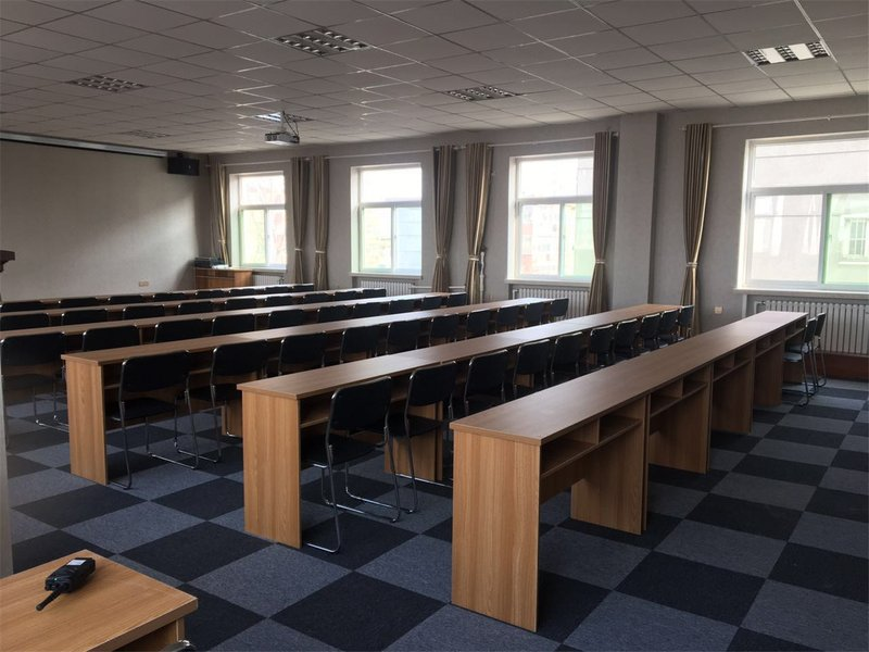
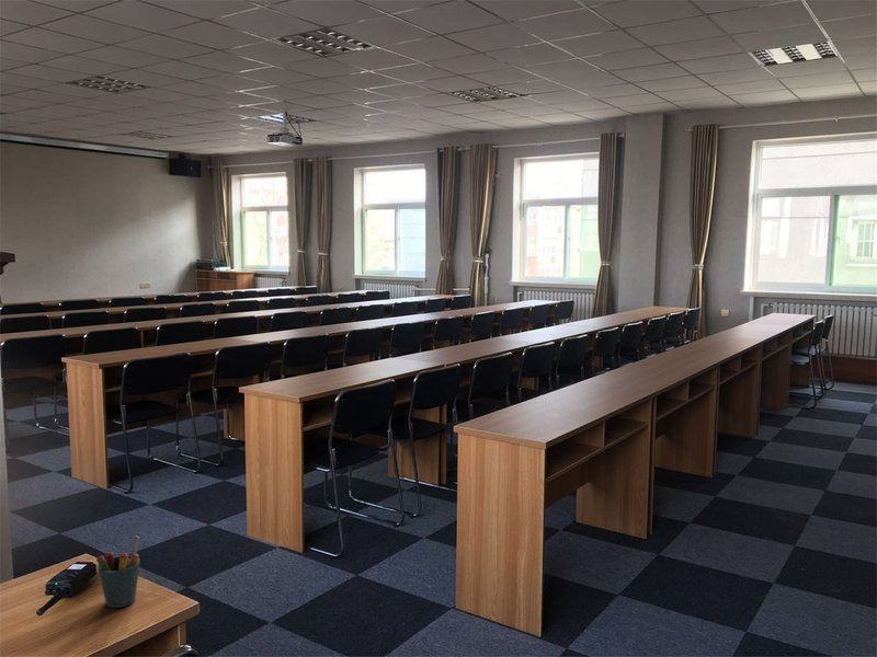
+ pen holder (119, 572)
